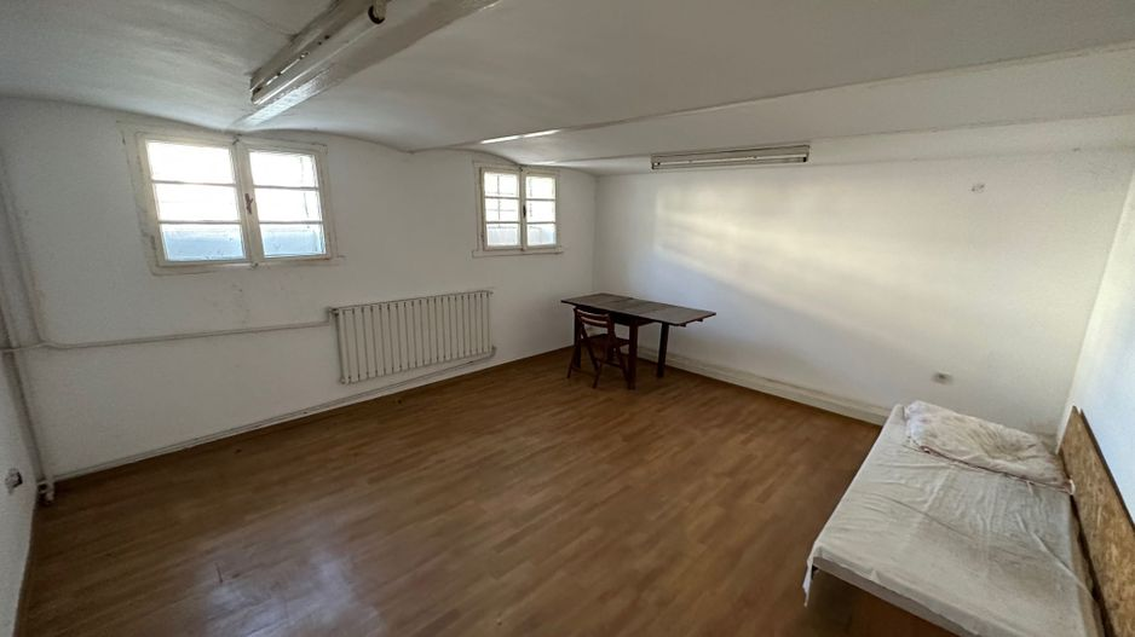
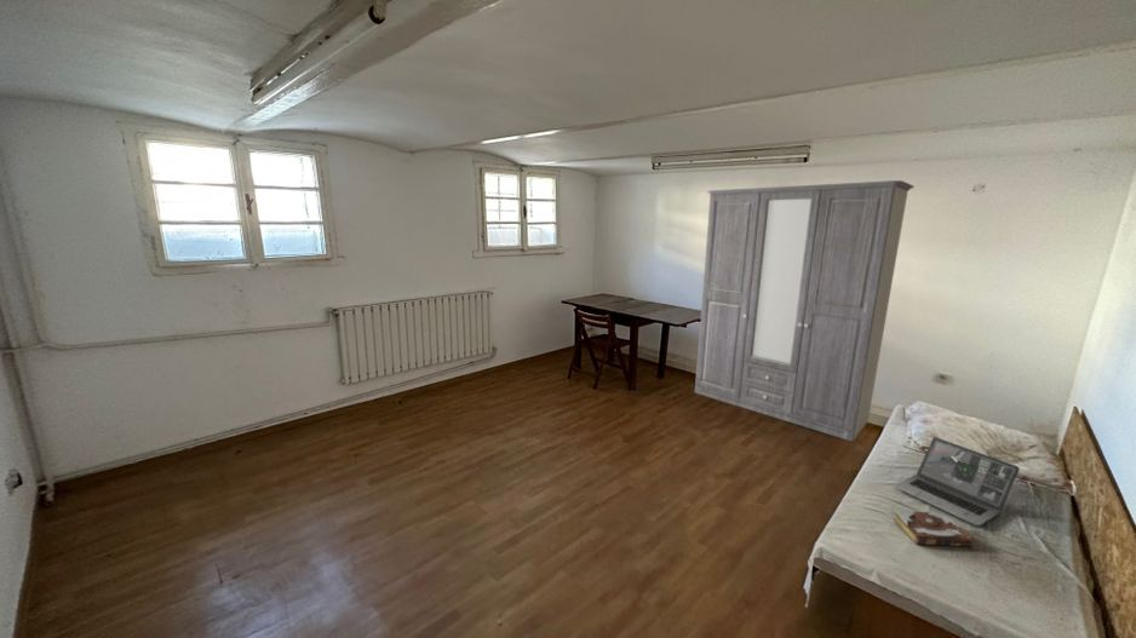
+ wardrobe (786, 304)
+ book (931, 528)
+ laptop (953, 478)
